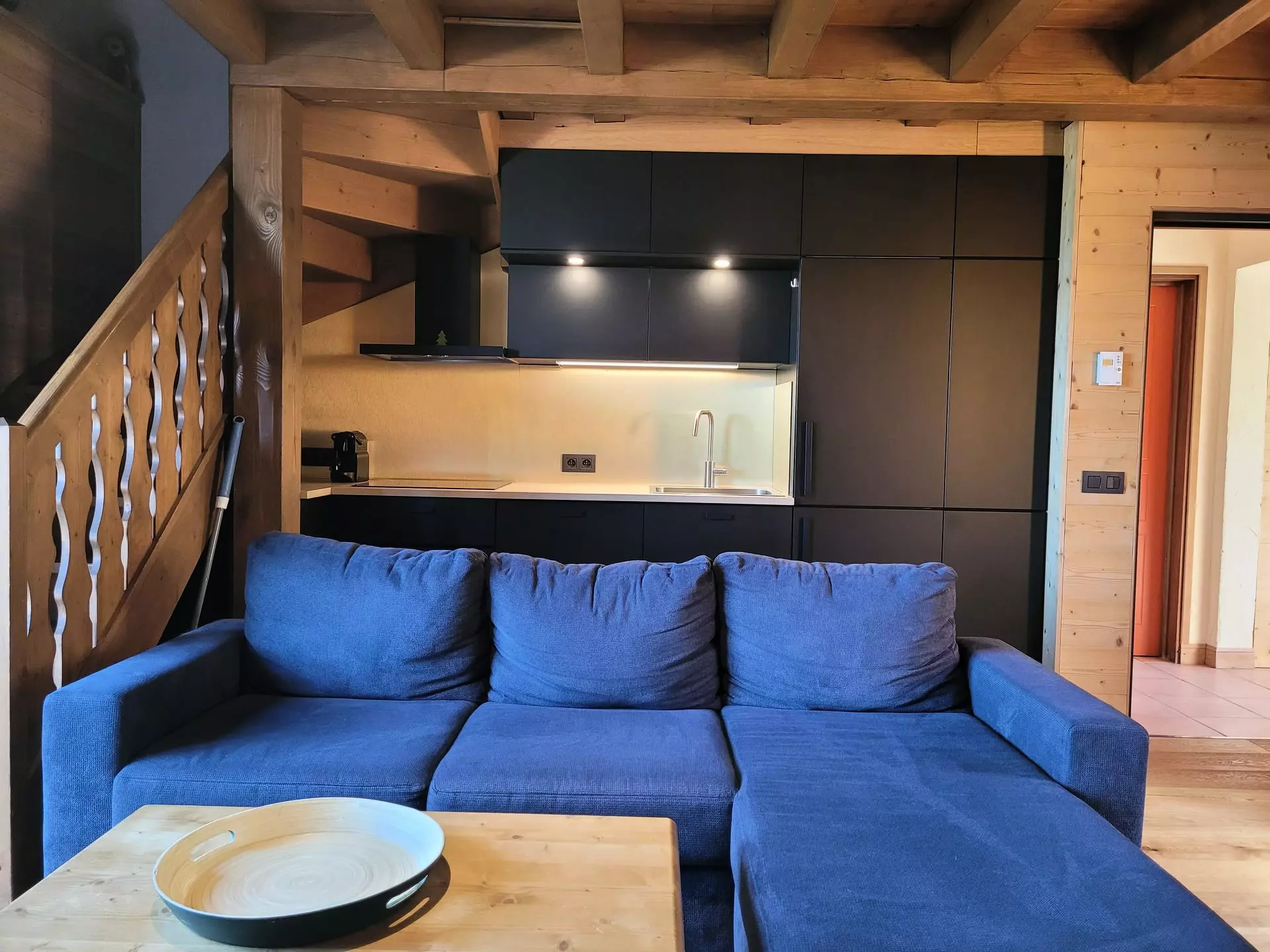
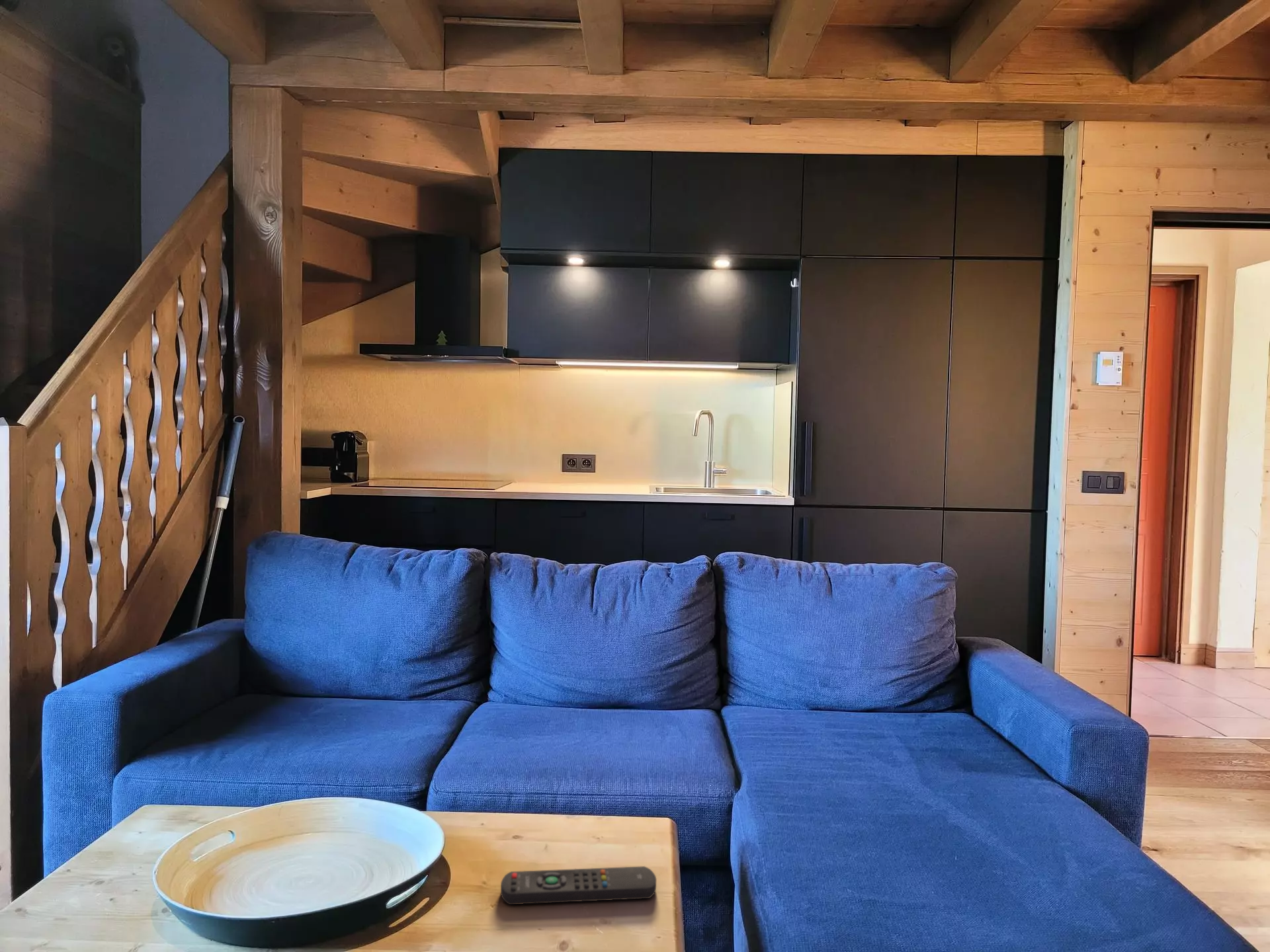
+ remote control (579, 884)
